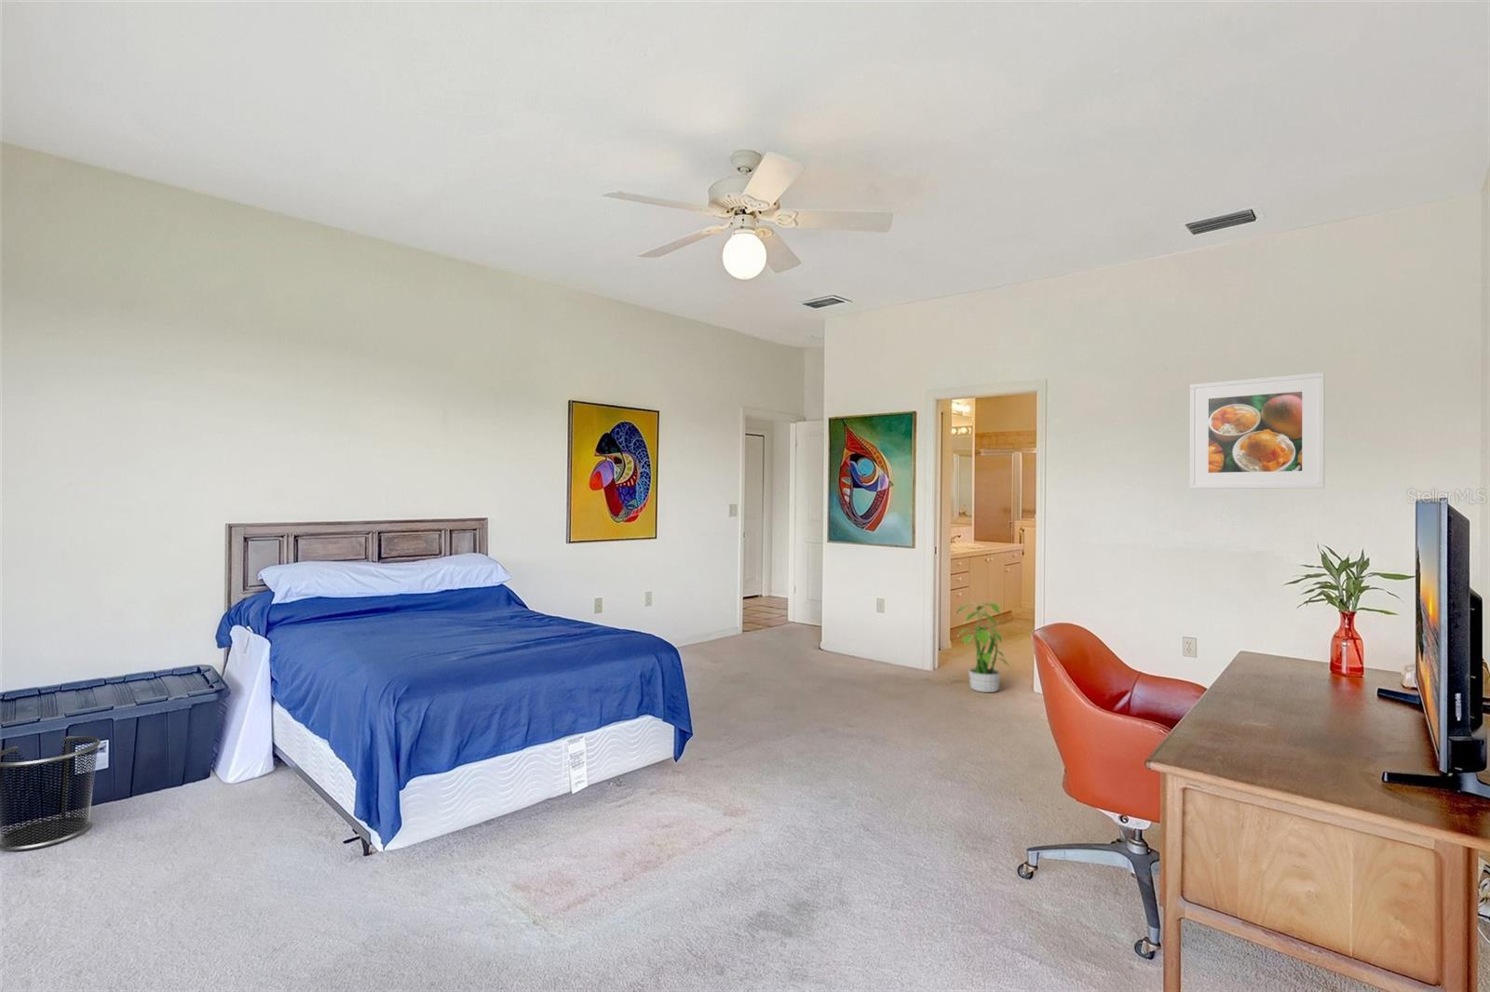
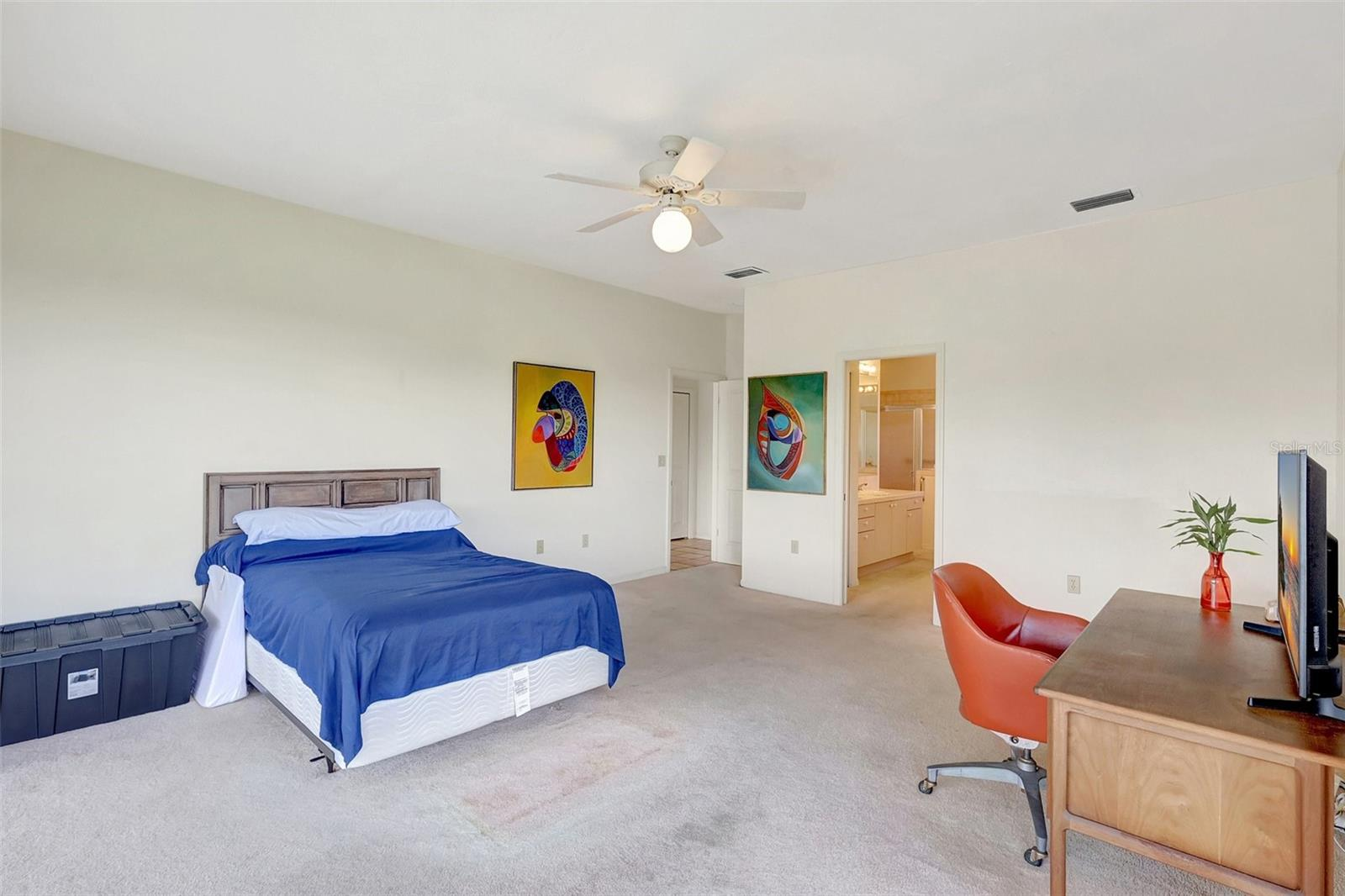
- waste bin (45, 792)
- potted plant (978, 644)
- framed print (1253, 433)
